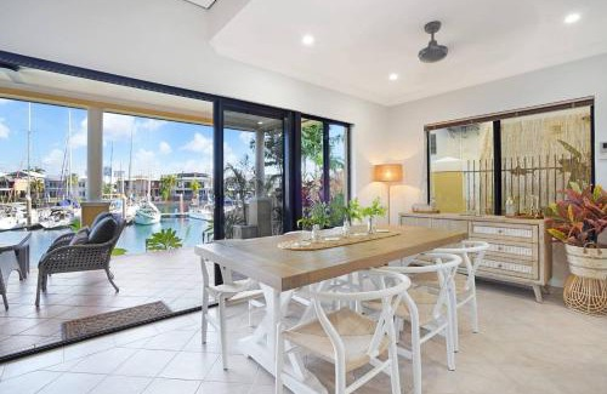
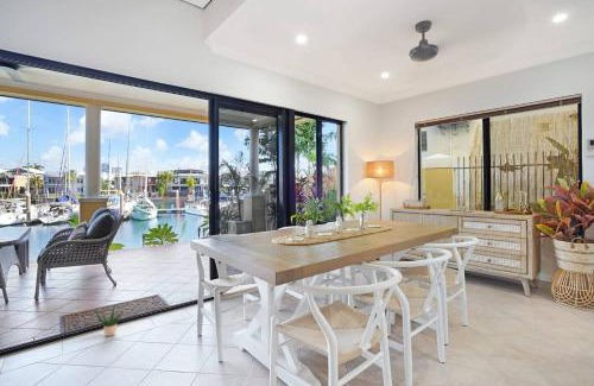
+ potted plant (109, 319)
